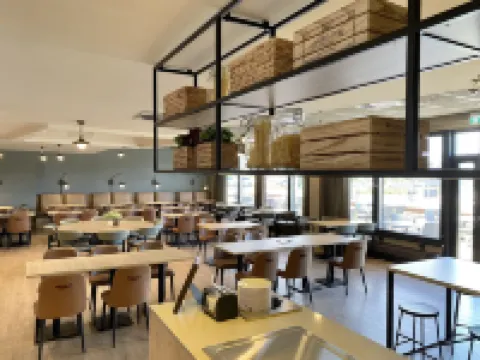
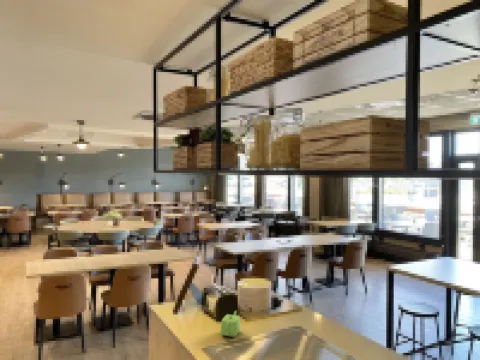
+ teapot (231, 323)
